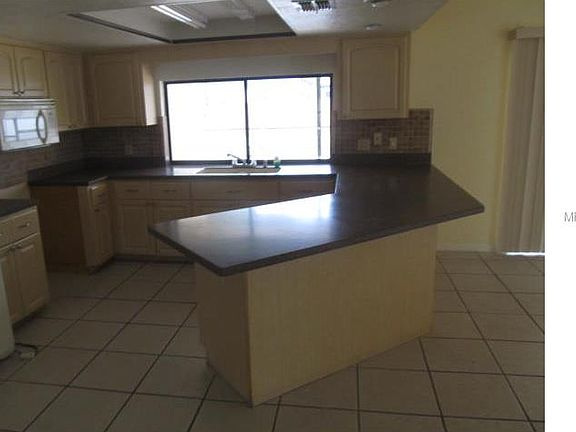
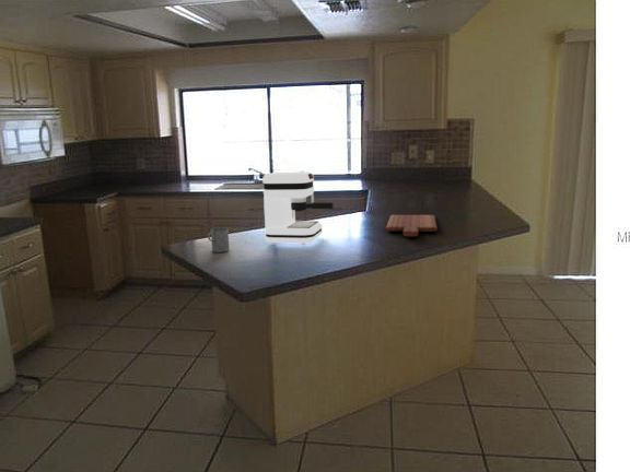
+ coffee maker (293, 206)
+ mug (217, 240)
+ cutting board (411, 223)
